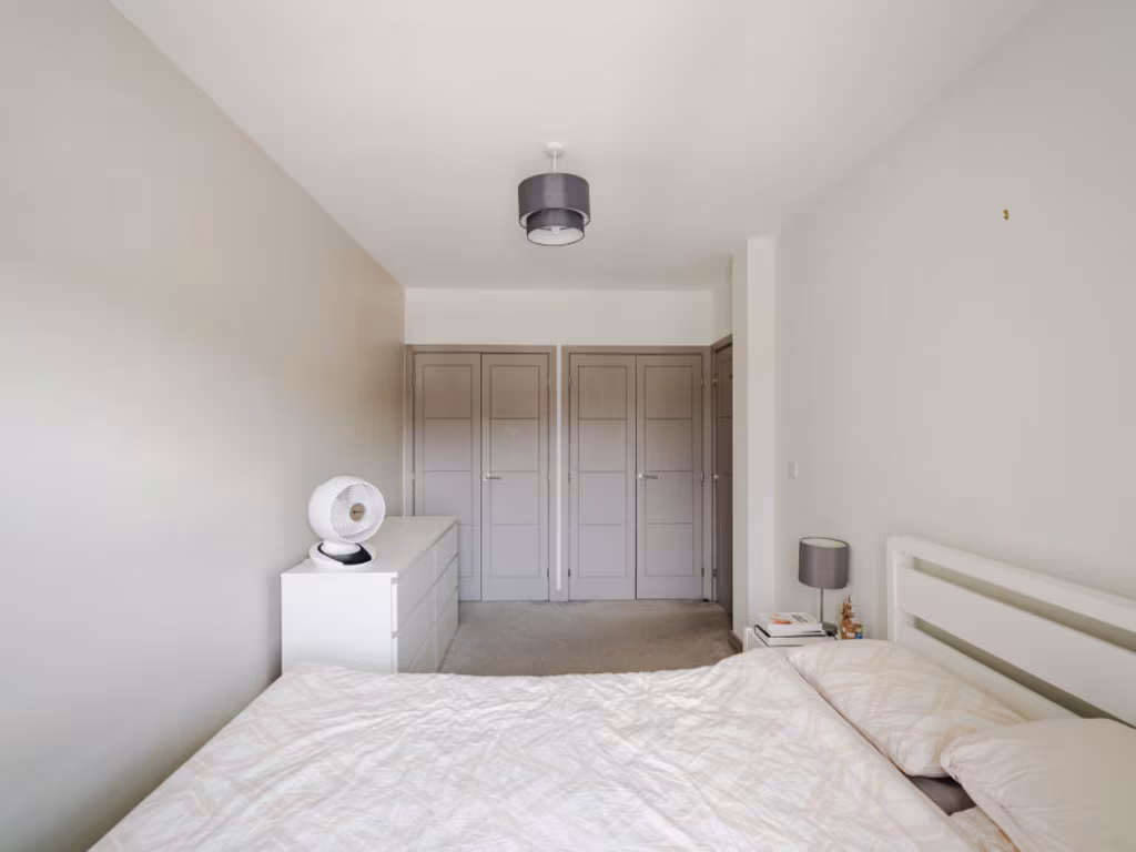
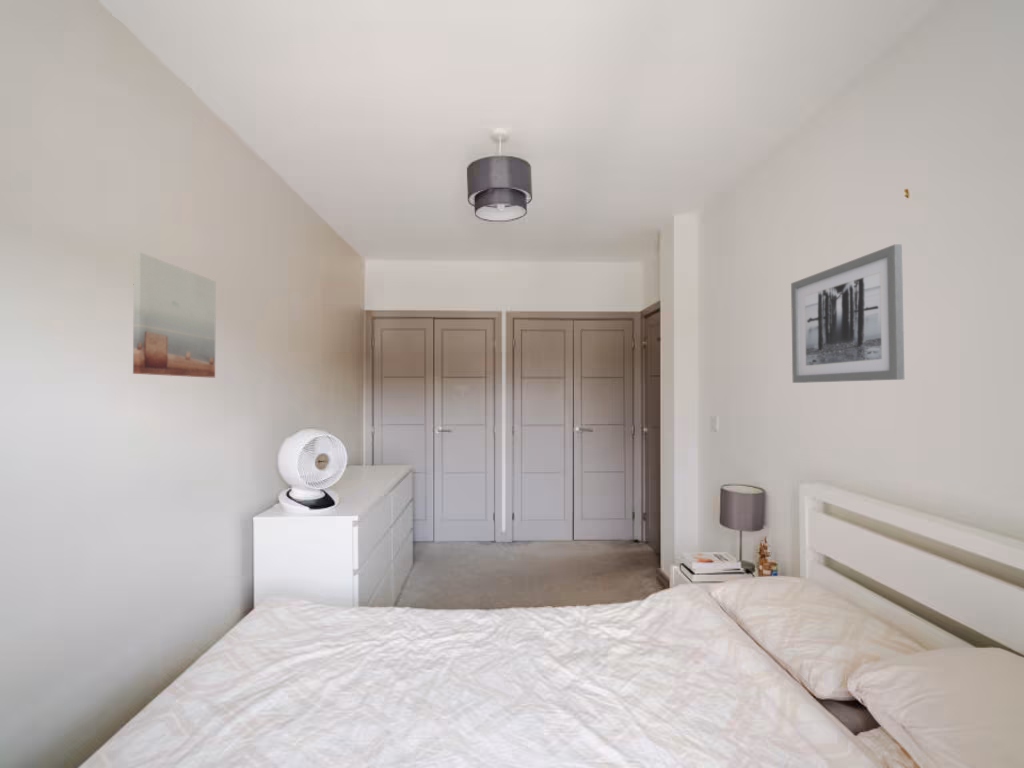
+ wall art (838, 323)
+ wall art (178, 321)
